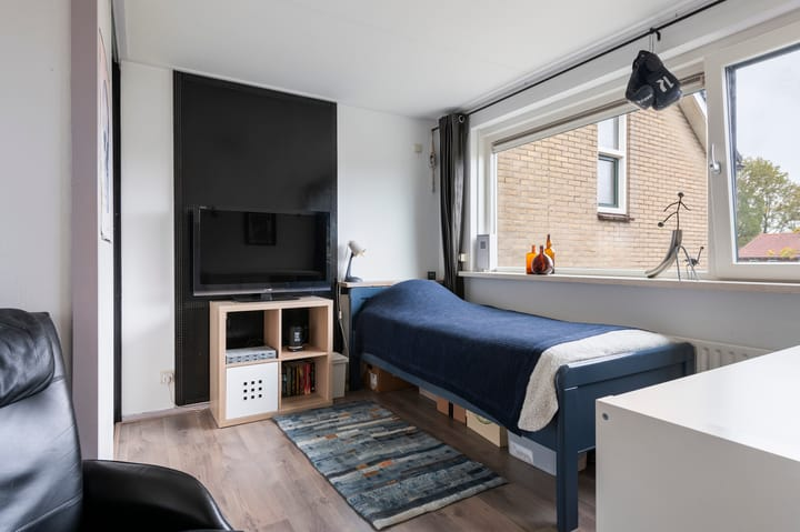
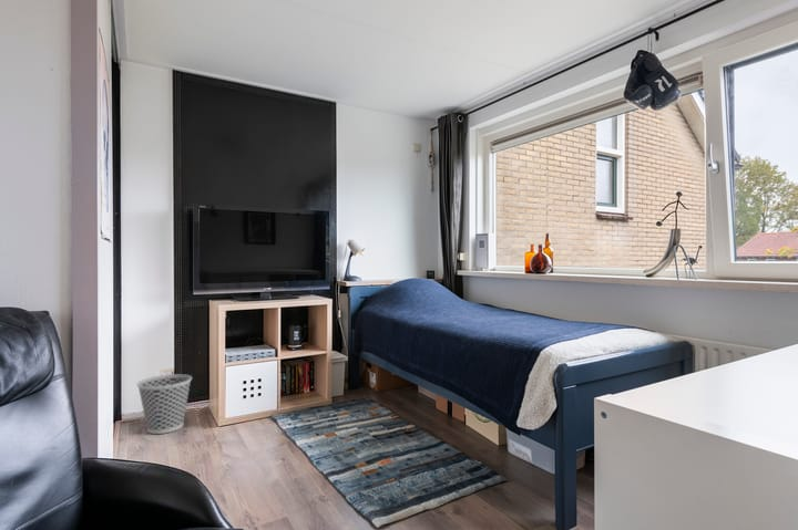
+ wastebasket (165, 404)
